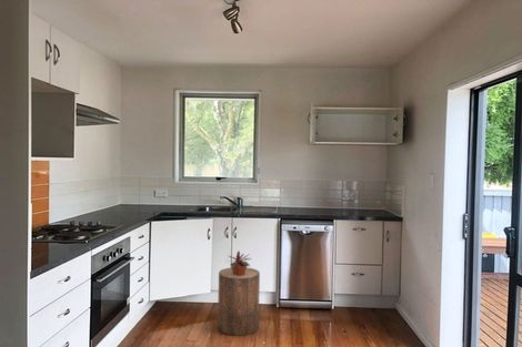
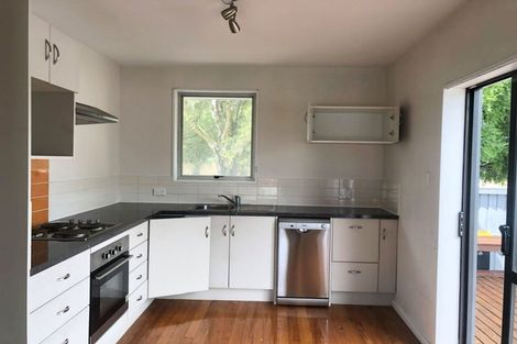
- potted plant (239, 261)
- stool (238, 299)
